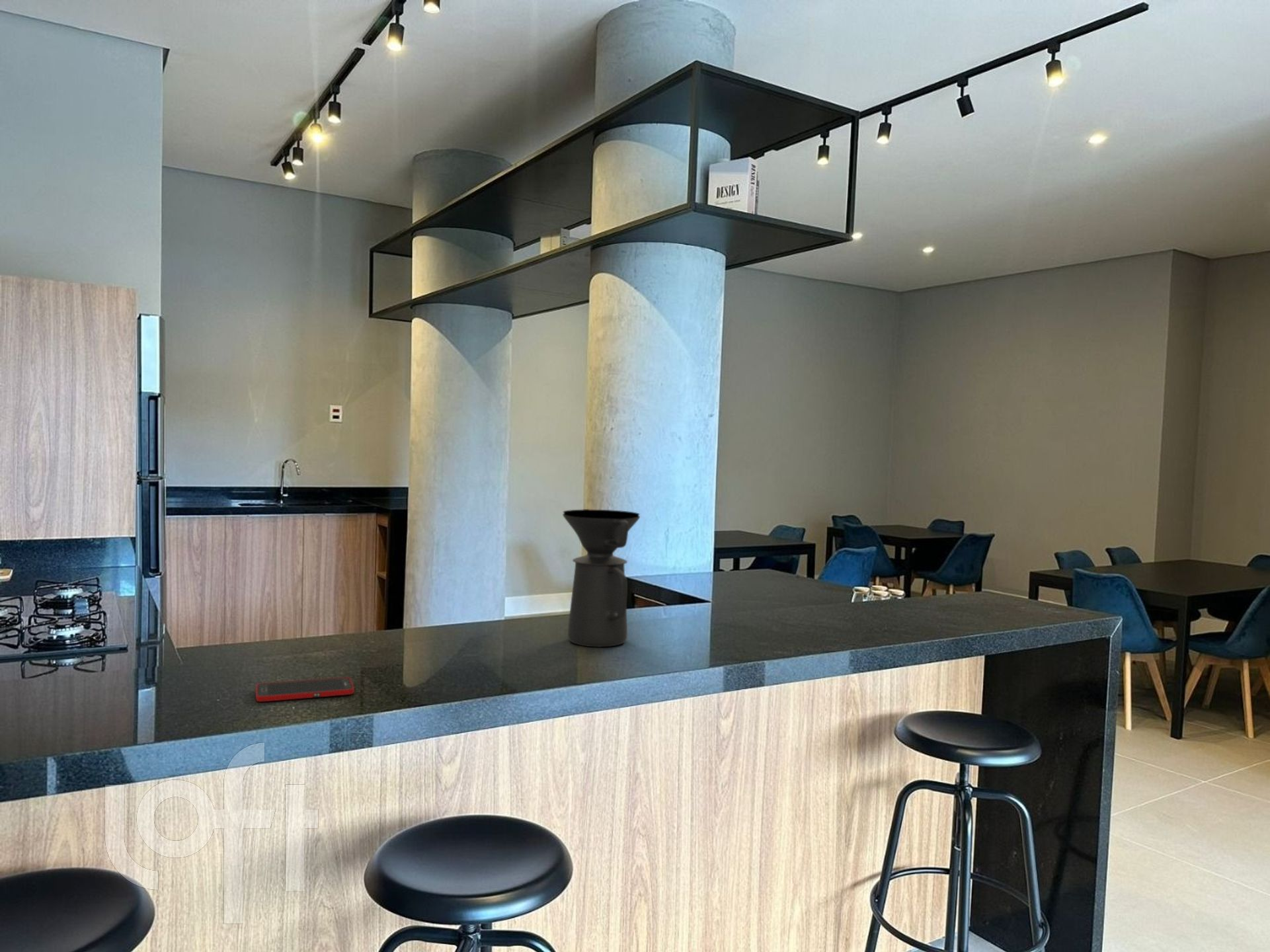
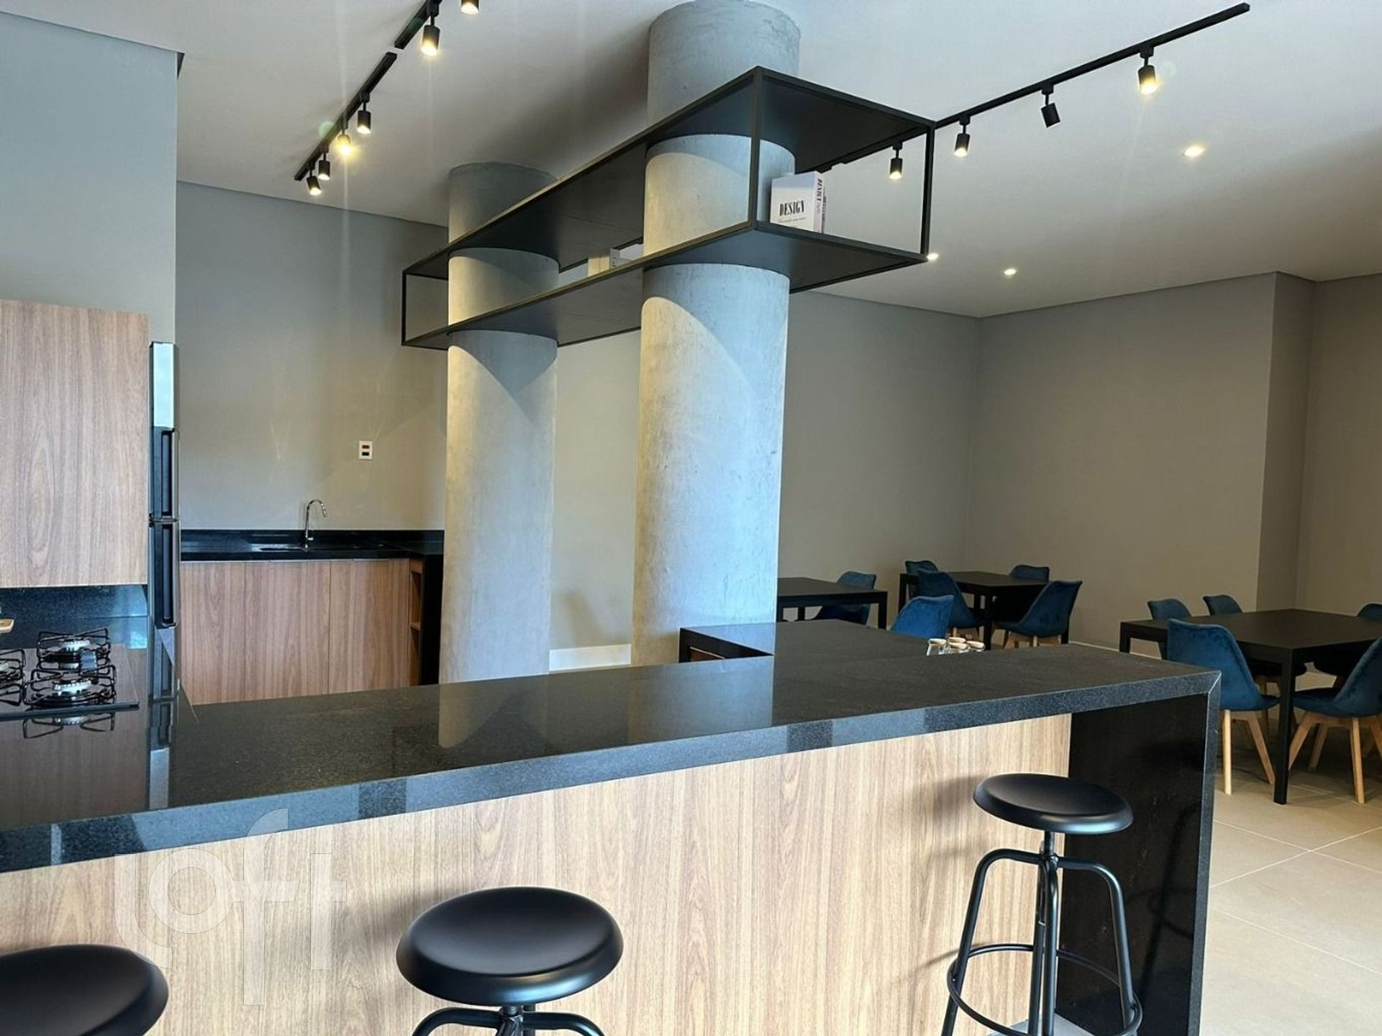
- coffee maker (599, 576)
- cell phone (305, 689)
